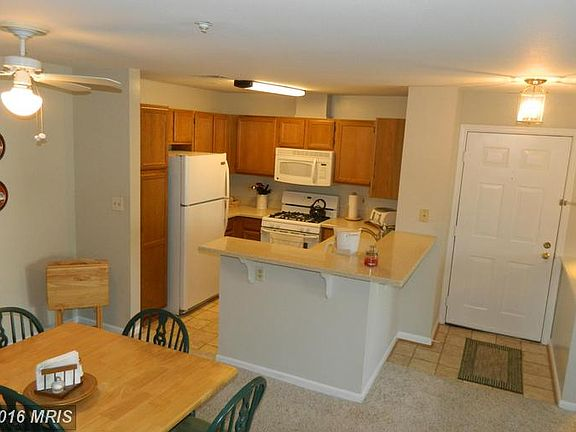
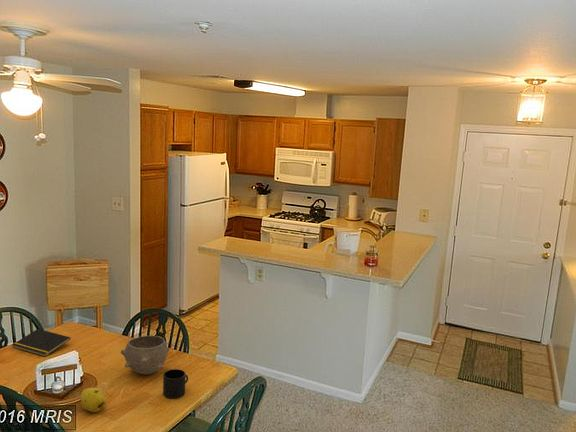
+ fruit (92, 398)
+ bowl (145, 356)
+ notepad (41, 342)
+ mug (176, 382)
